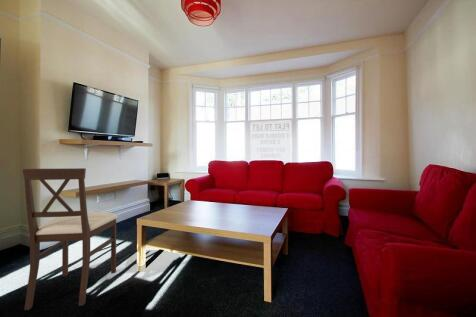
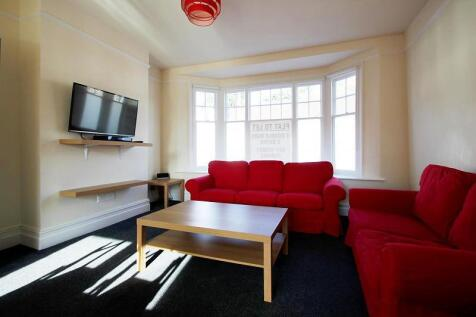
- chair (74, 227)
